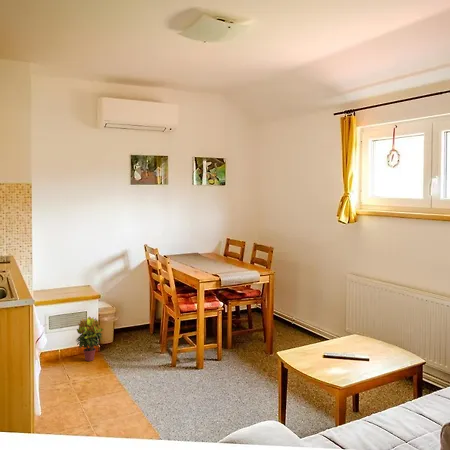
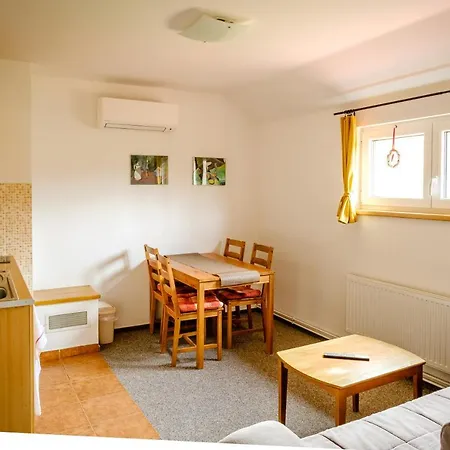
- potted plant (90, 338)
